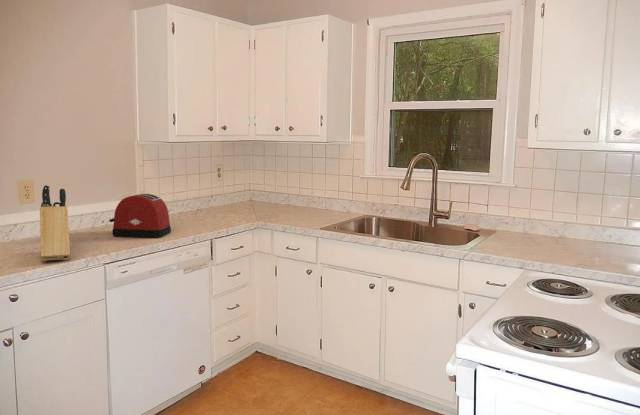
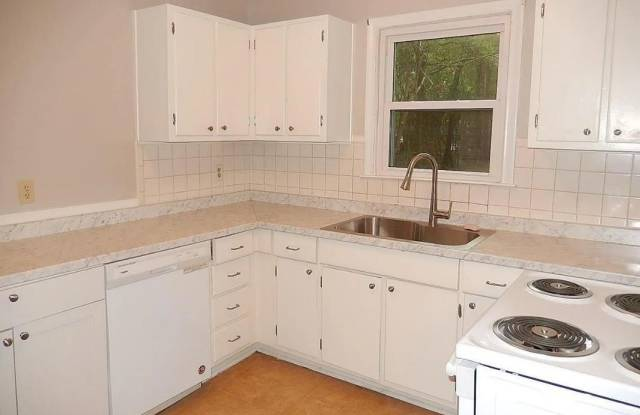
- knife block (53, 220)
- toaster (142, 214)
